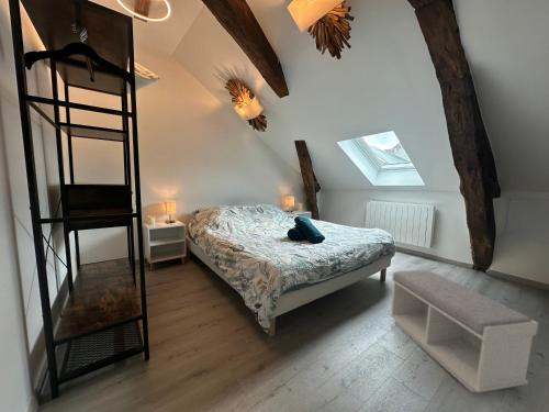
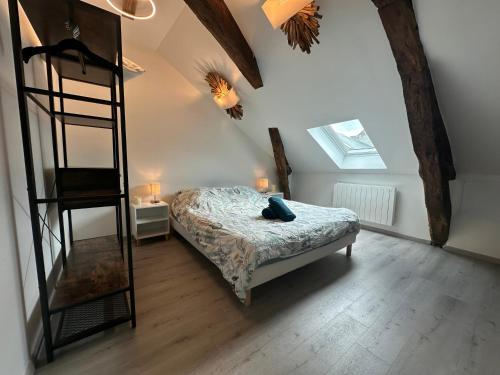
- bench (446, 319)
